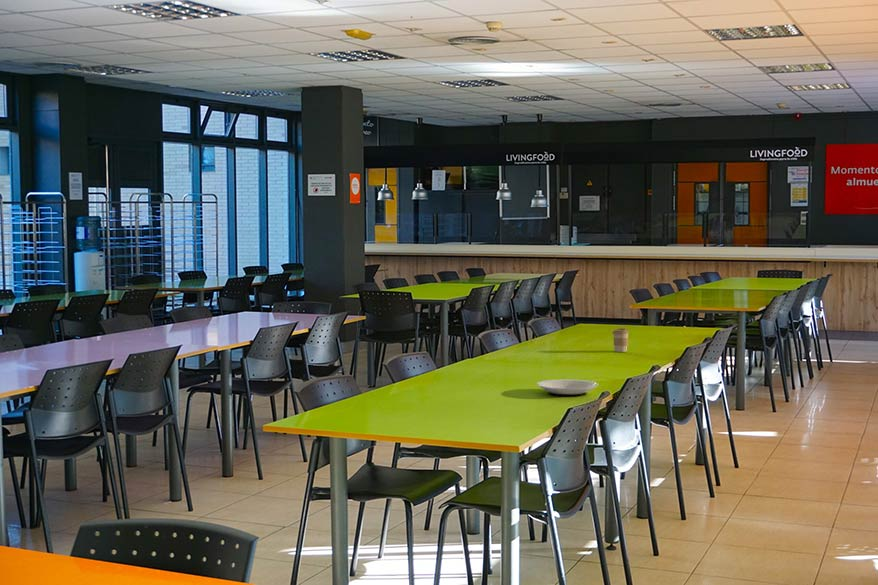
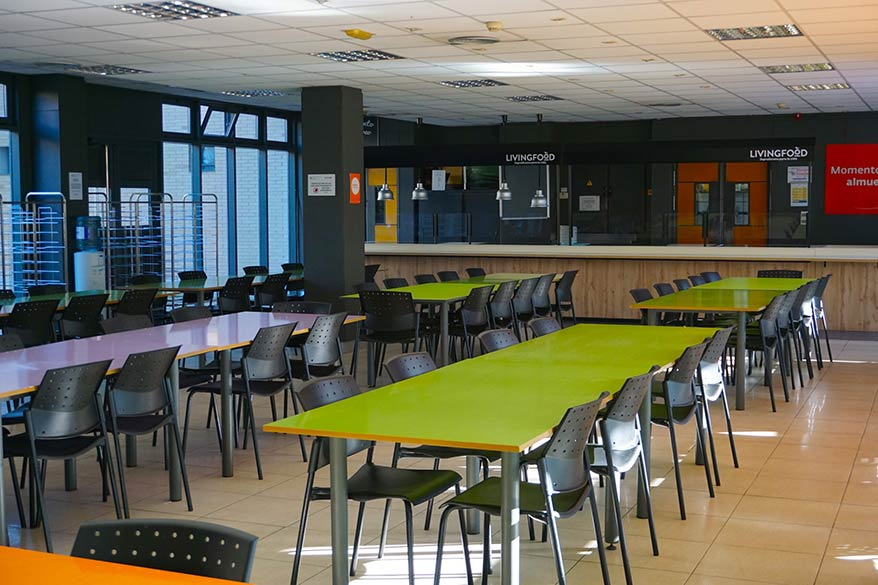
- coffee cup (620, 339)
- plate (567, 388)
